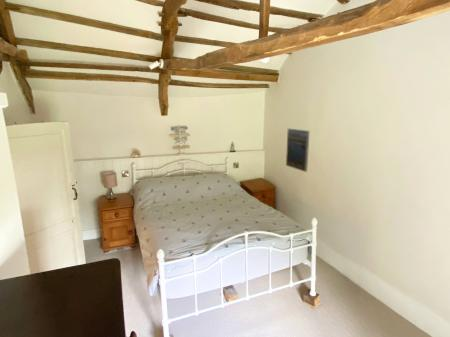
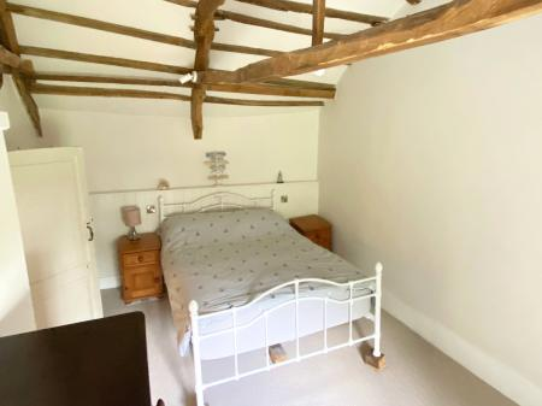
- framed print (297, 149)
